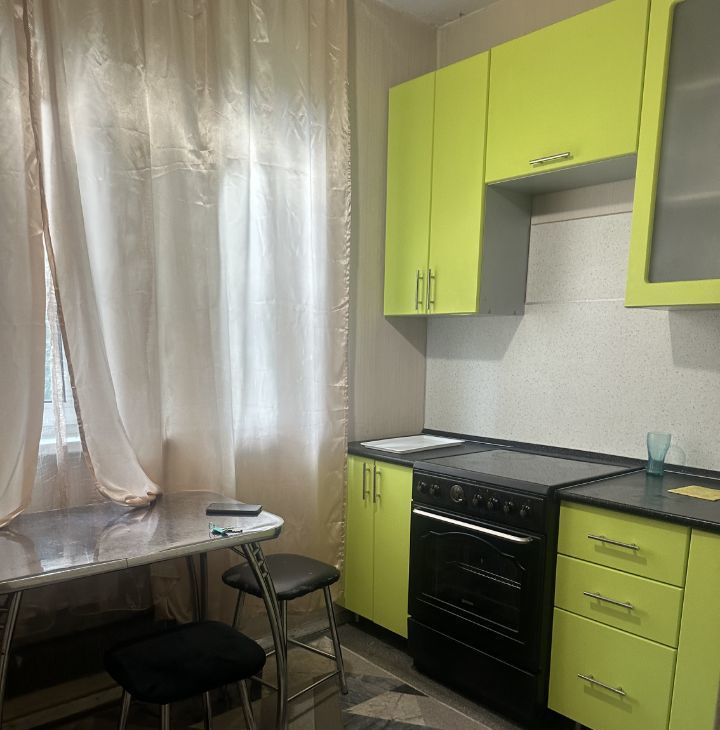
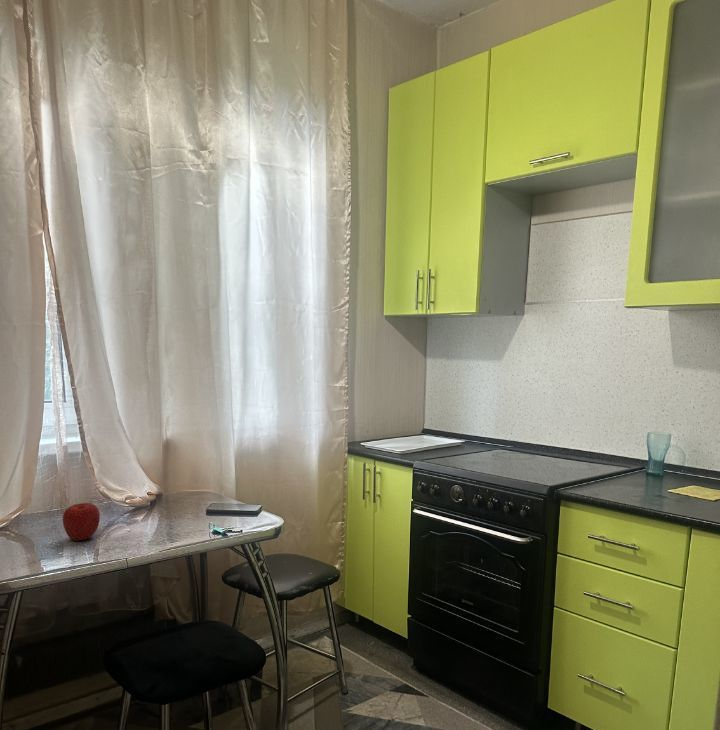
+ apple (81, 521)
